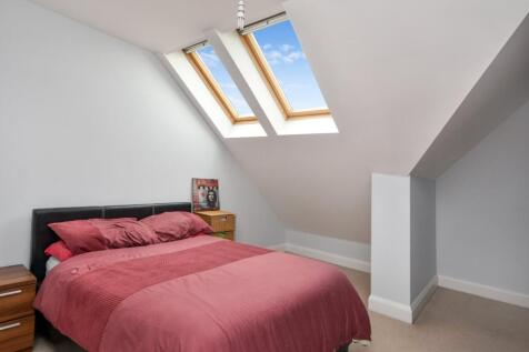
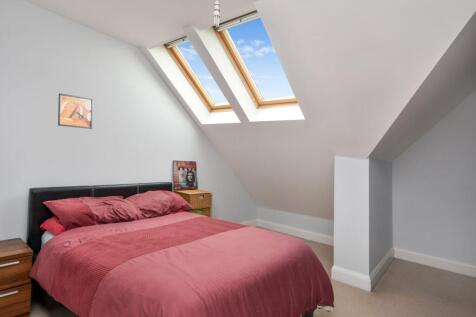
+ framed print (76, 111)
